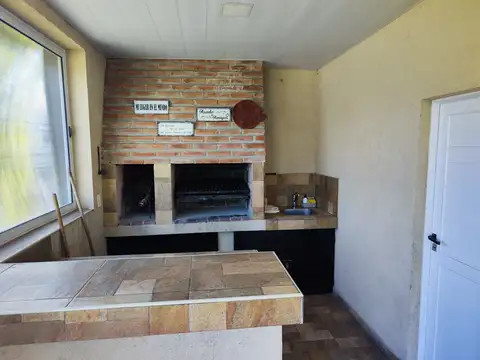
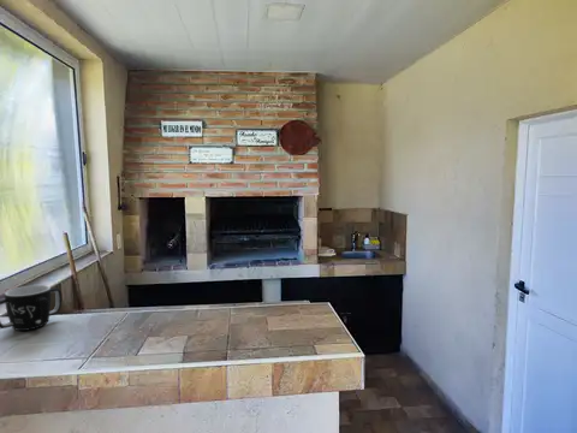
+ mug (29, 308)
